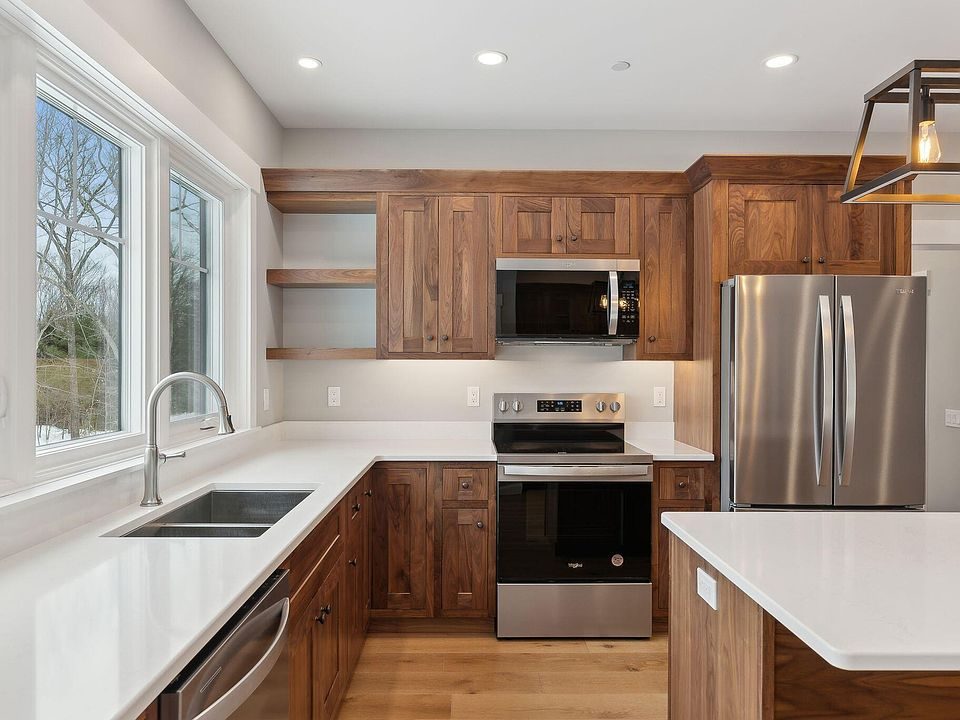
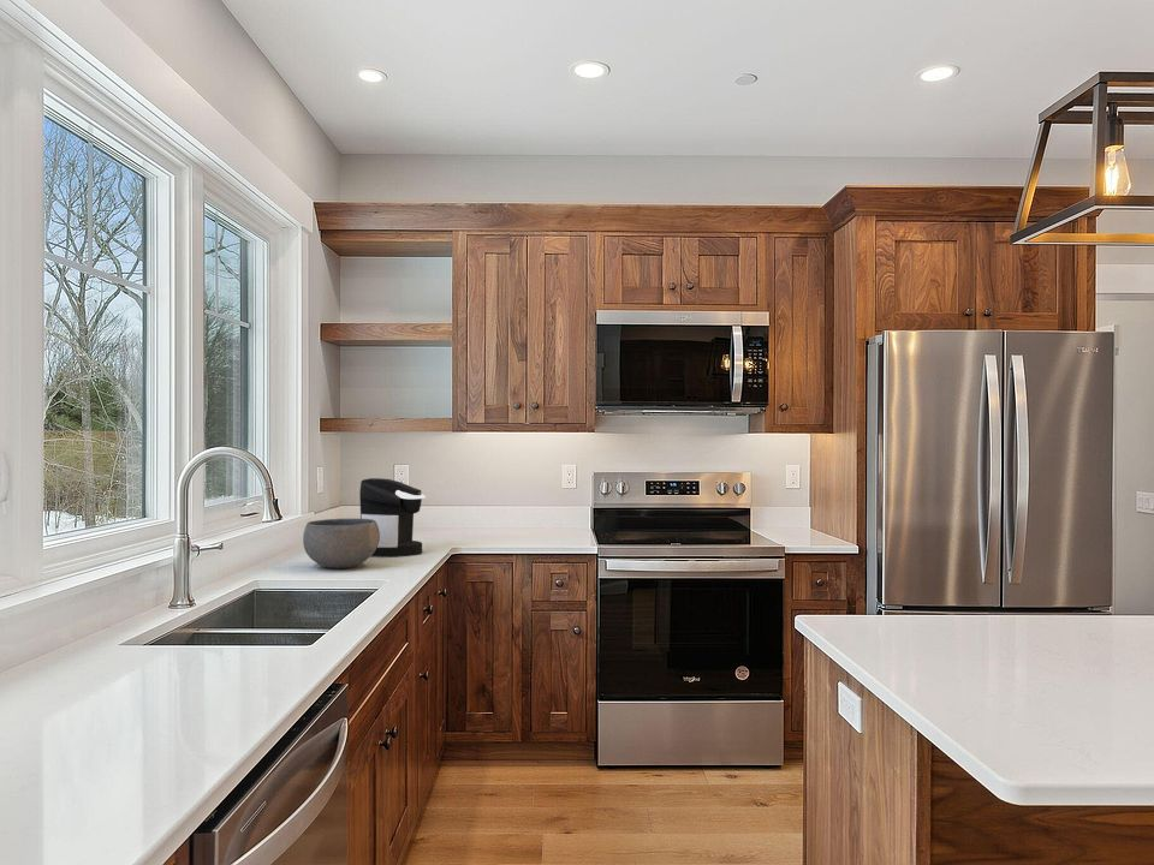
+ bowl (341, 543)
+ coffee maker (393, 515)
